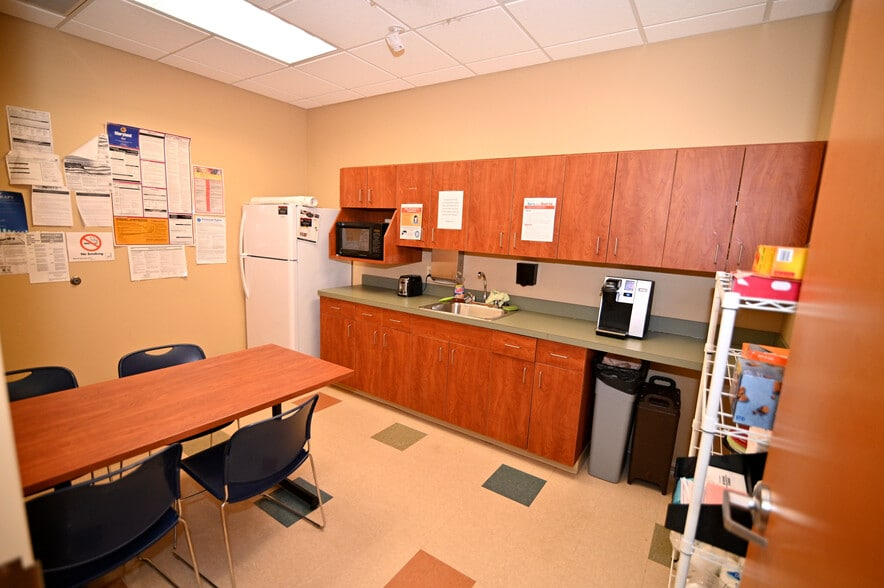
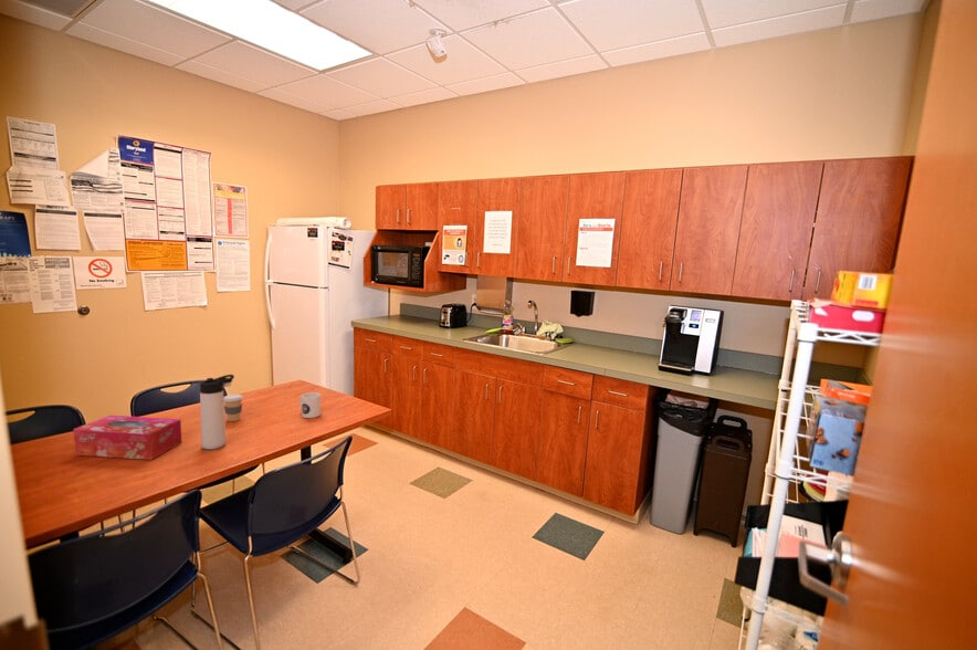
+ tissue box (129, 436)
+ thermos bottle (218, 410)
+ mug (308, 403)
+ coffee cup (233, 408)
